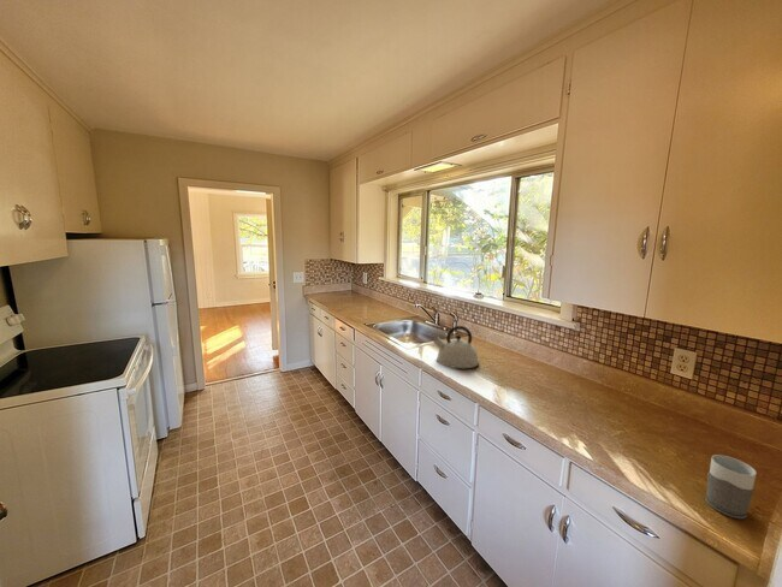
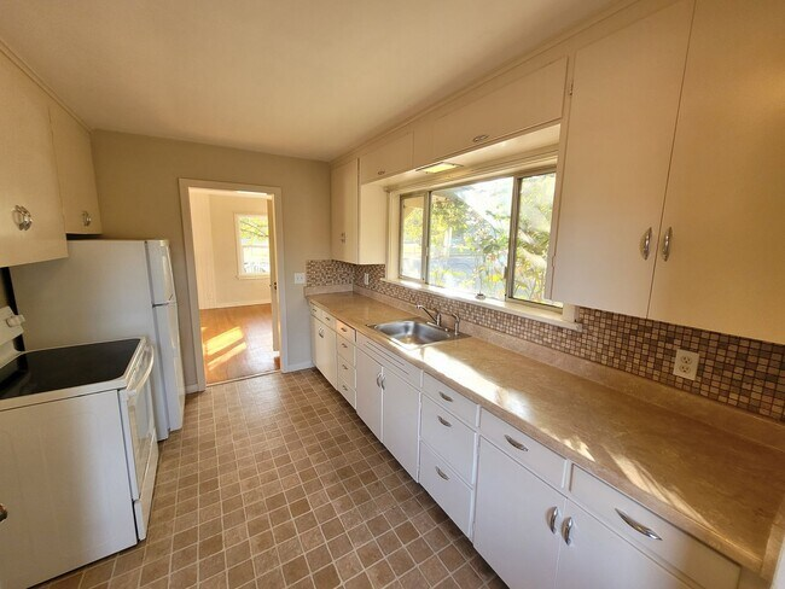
- mug (730, 482)
- kettle (456, 343)
